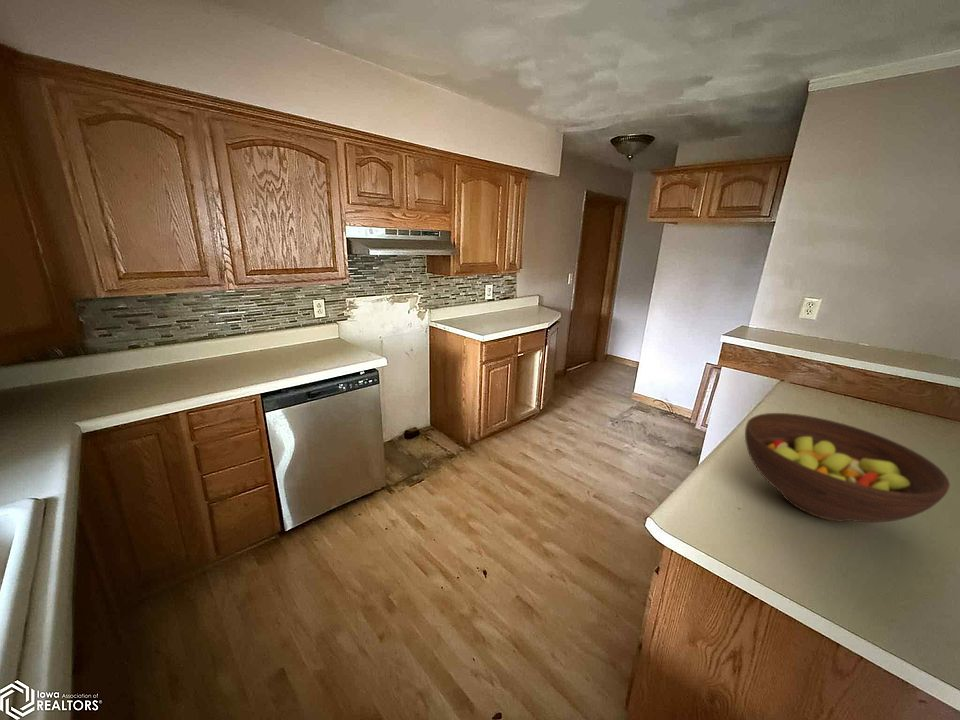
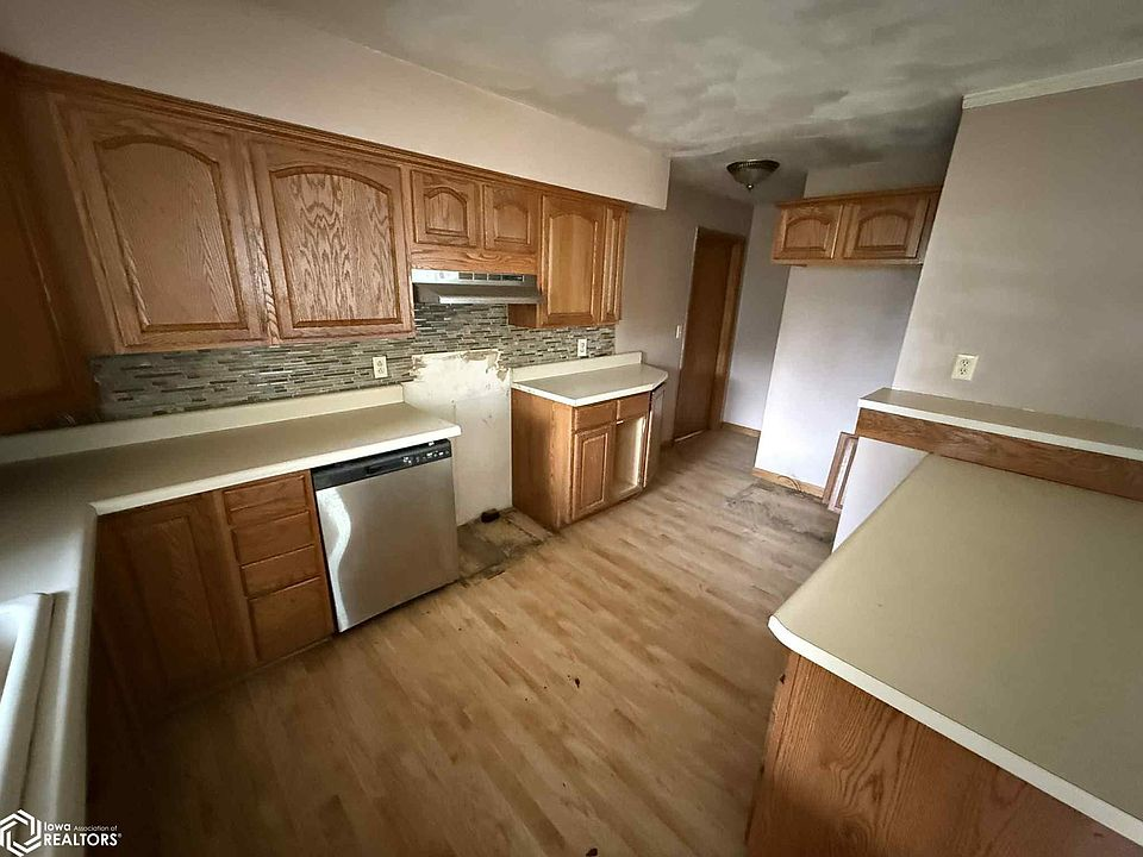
- fruit bowl (824, 475)
